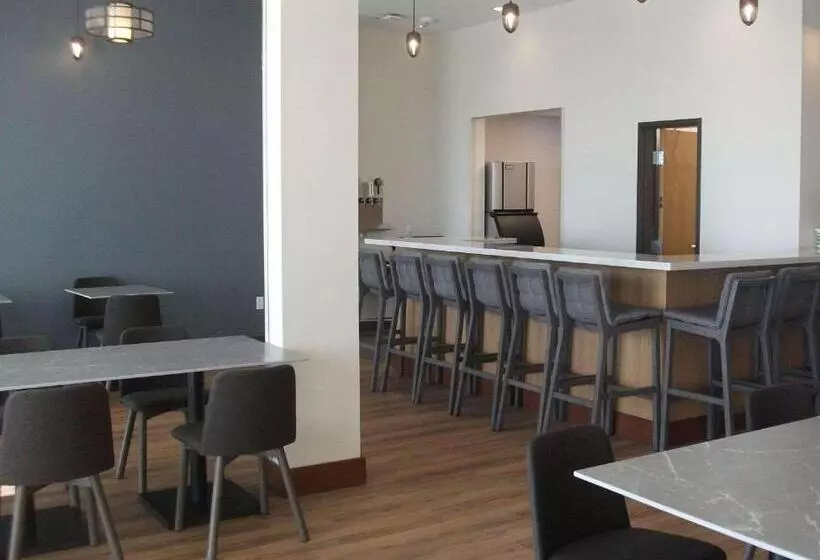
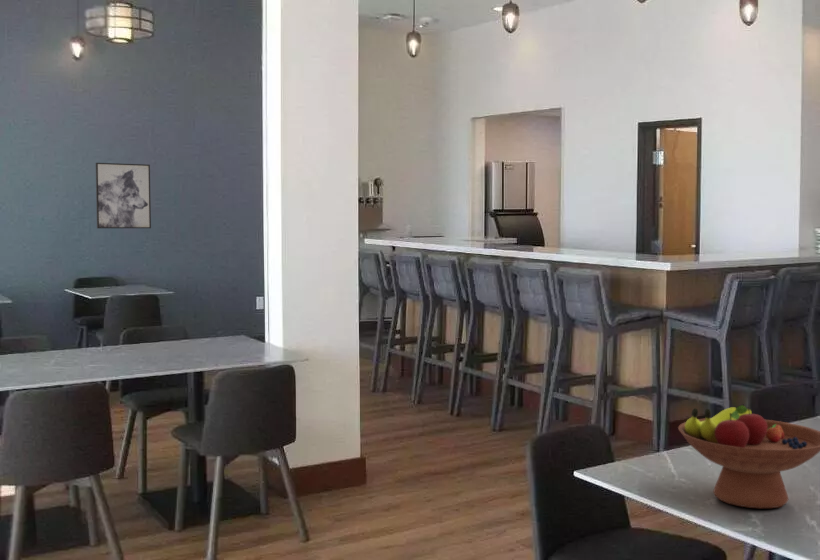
+ fruit bowl (751, 452)
+ wall art (123, 196)
